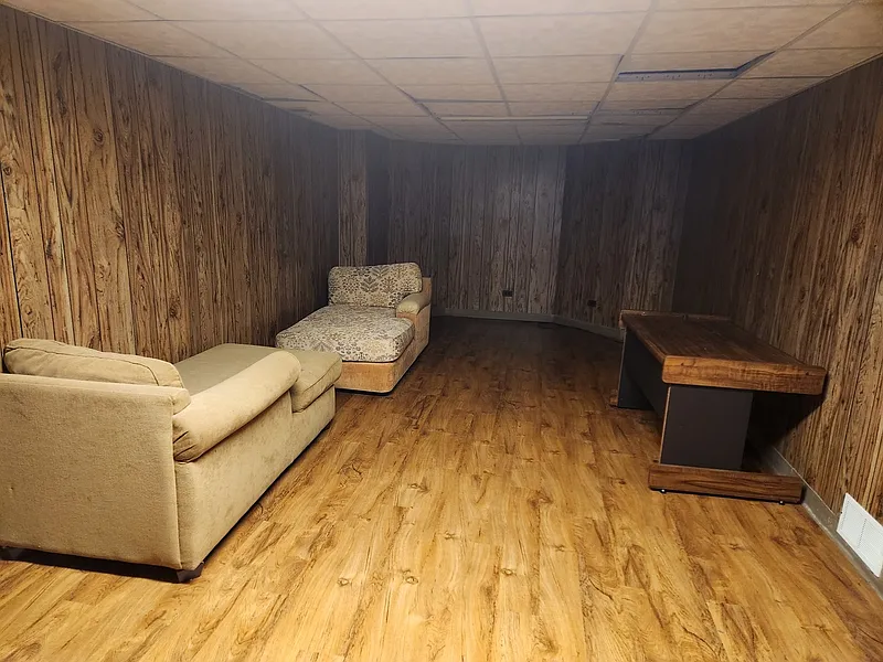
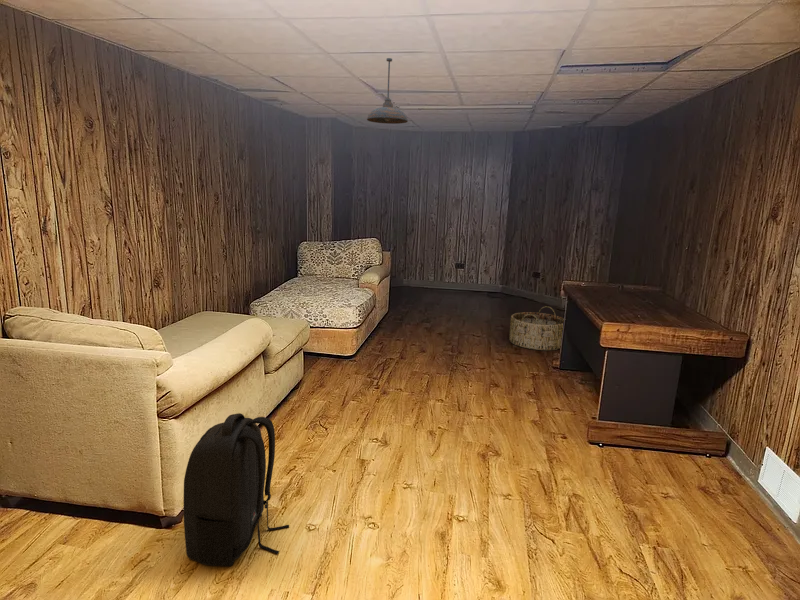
+ backpack (238, 478)
+ pendant light (388, 90)
+ basket (538, 326)
